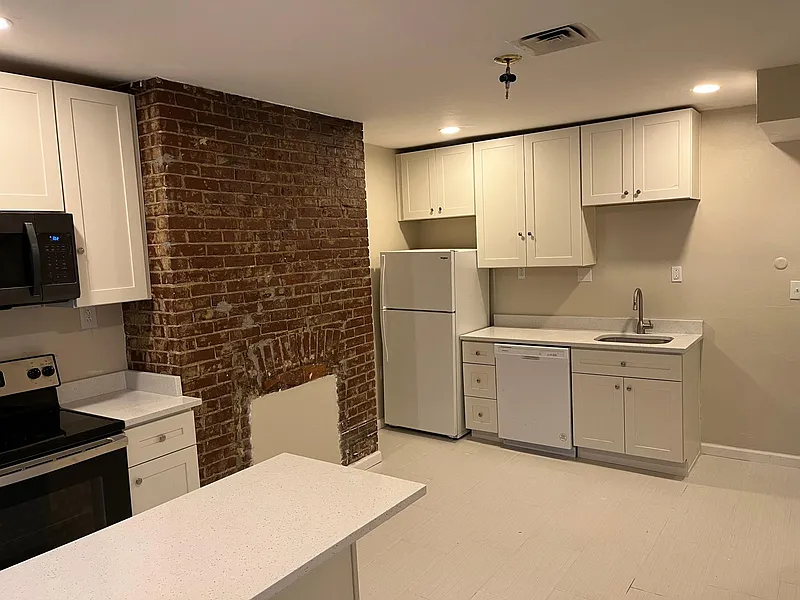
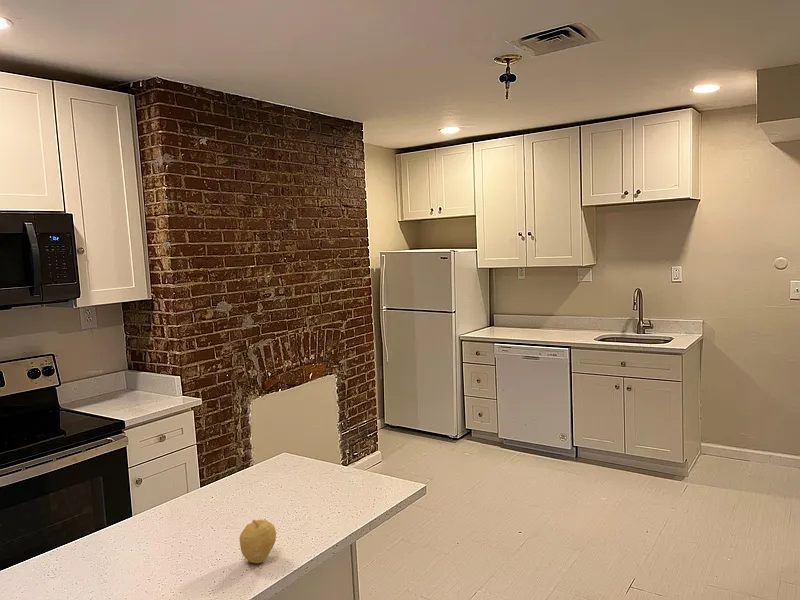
+ fruit (257, 537)
